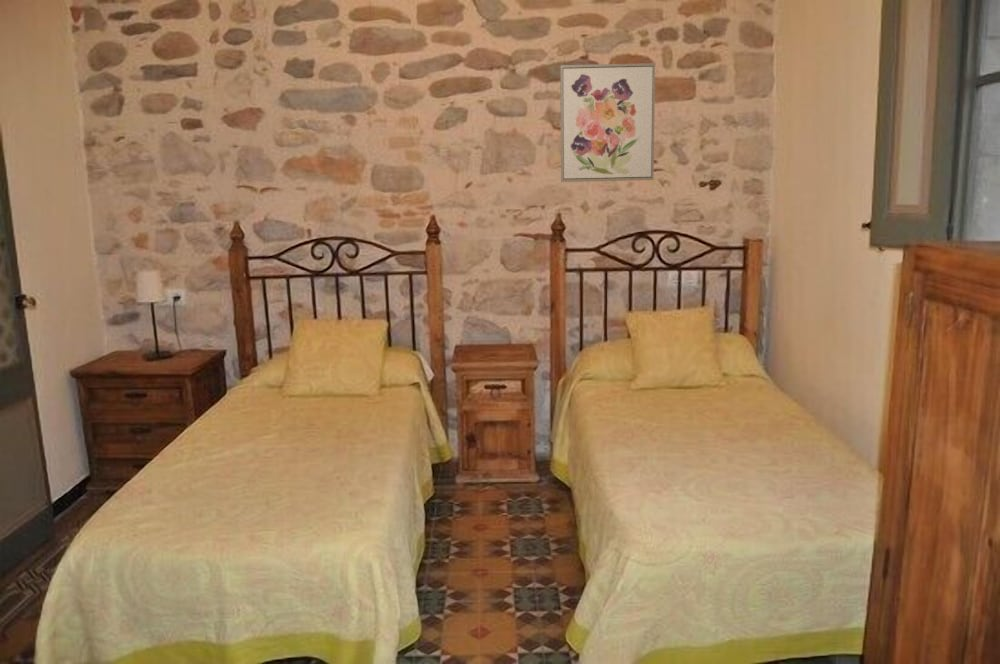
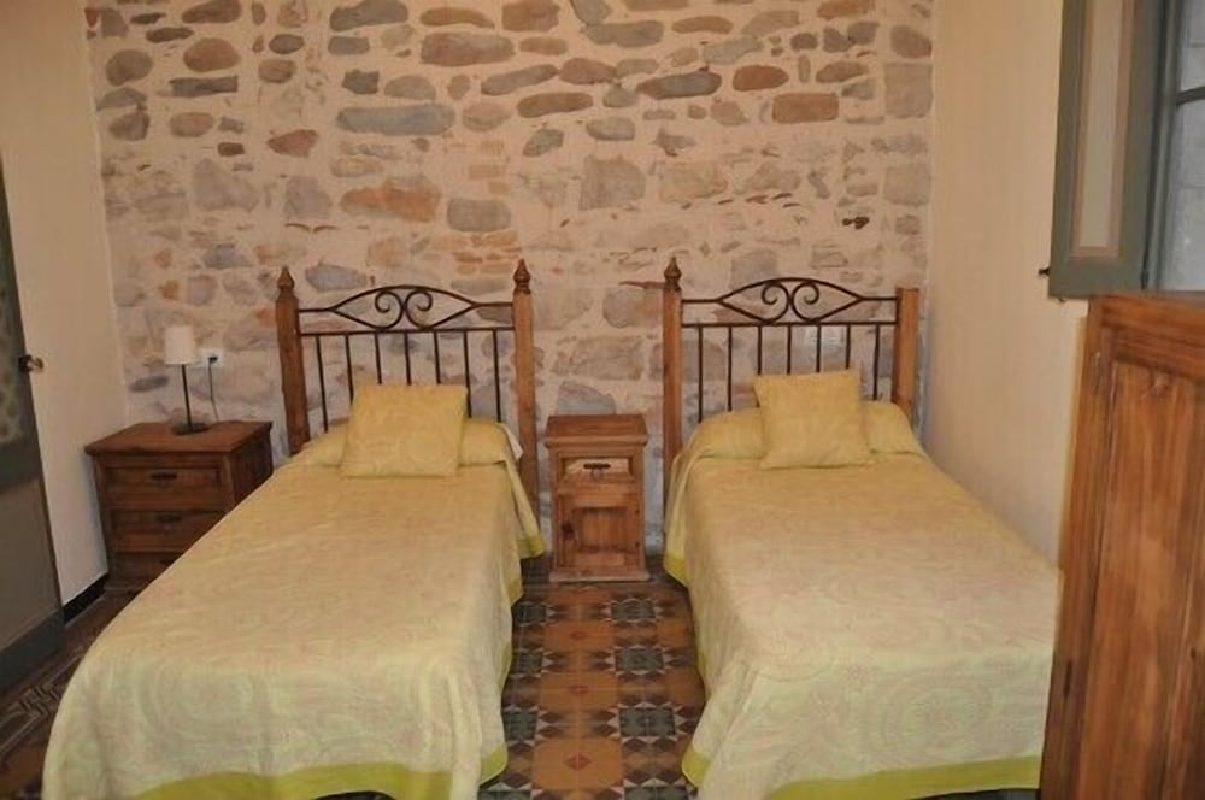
- wall art (607, 123)
